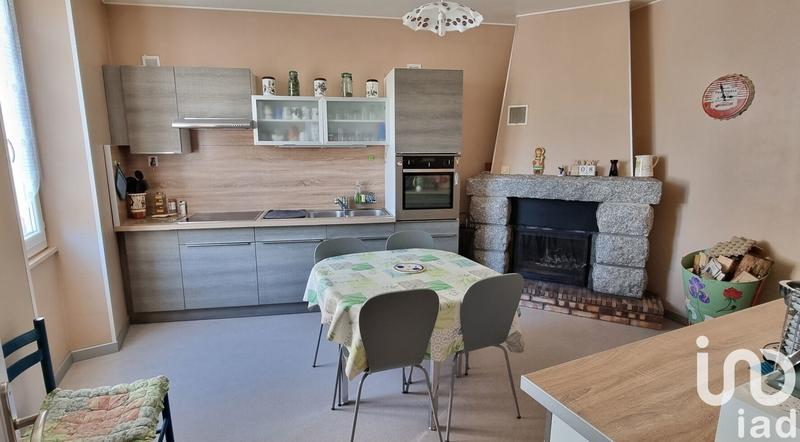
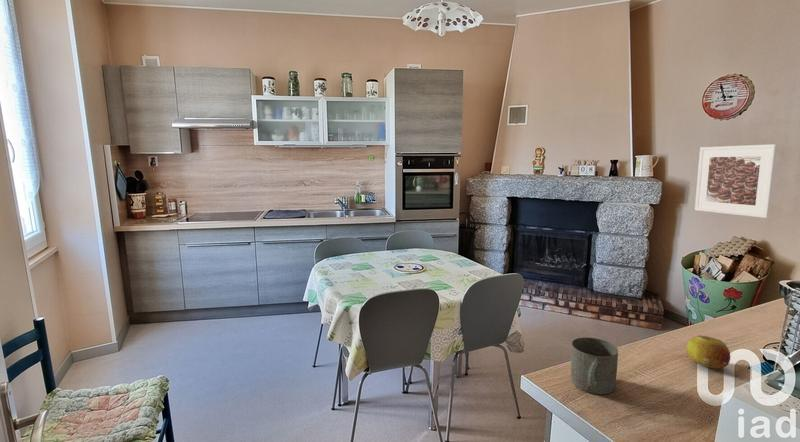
+ mug (592, 367)
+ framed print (732, 180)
+ fruit (707, 351)
